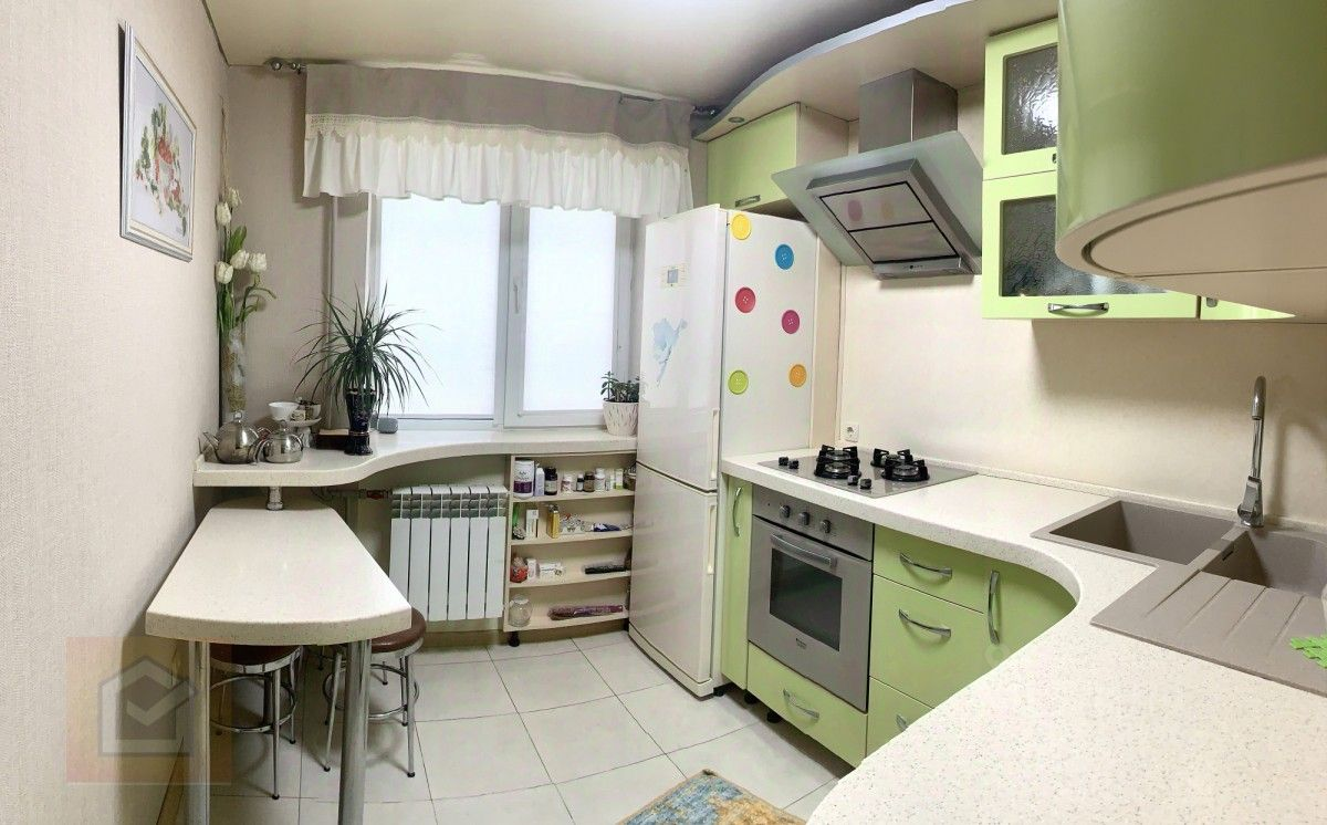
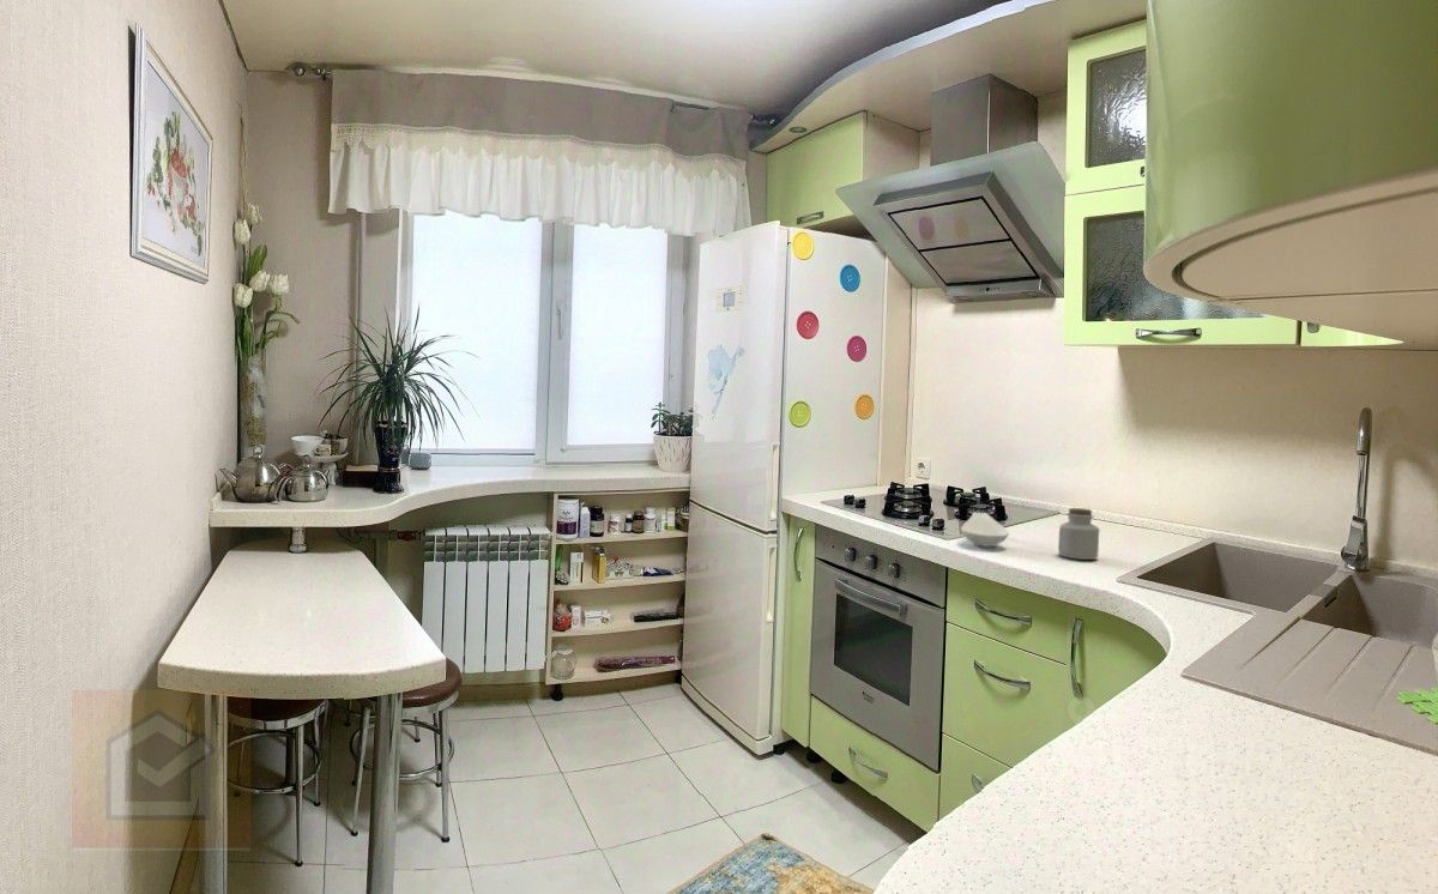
+ jar (1078, 532)
+ spoon rest (981, 527)
